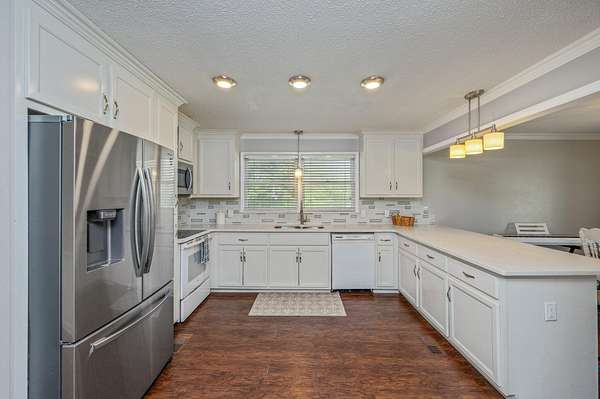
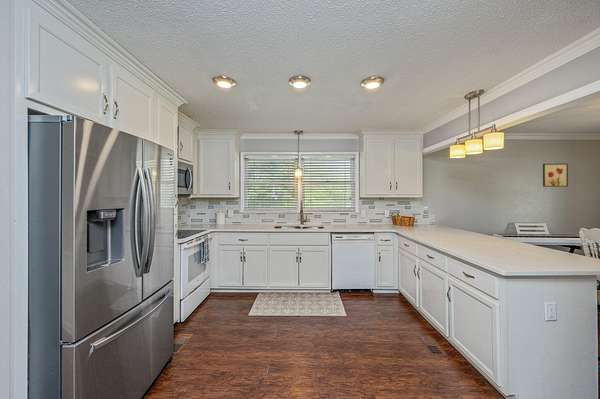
+ wall art (554, 175)
